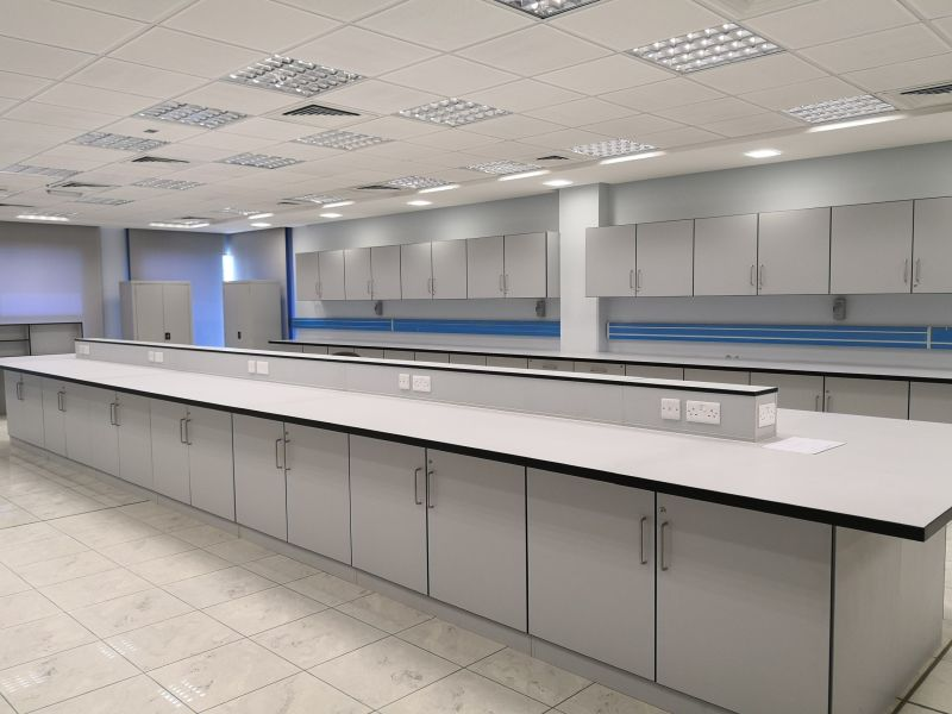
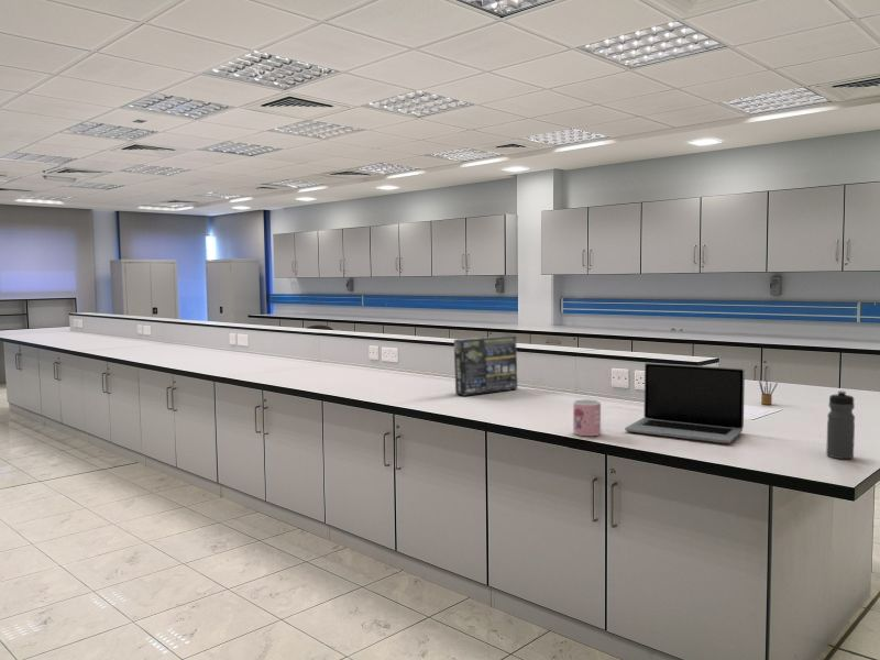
+ pencil box (767, 392)
+ water bottle (840, 424)
+ laptop (683, 400)
+ box (486, 364)
+ mug (587, 416)
